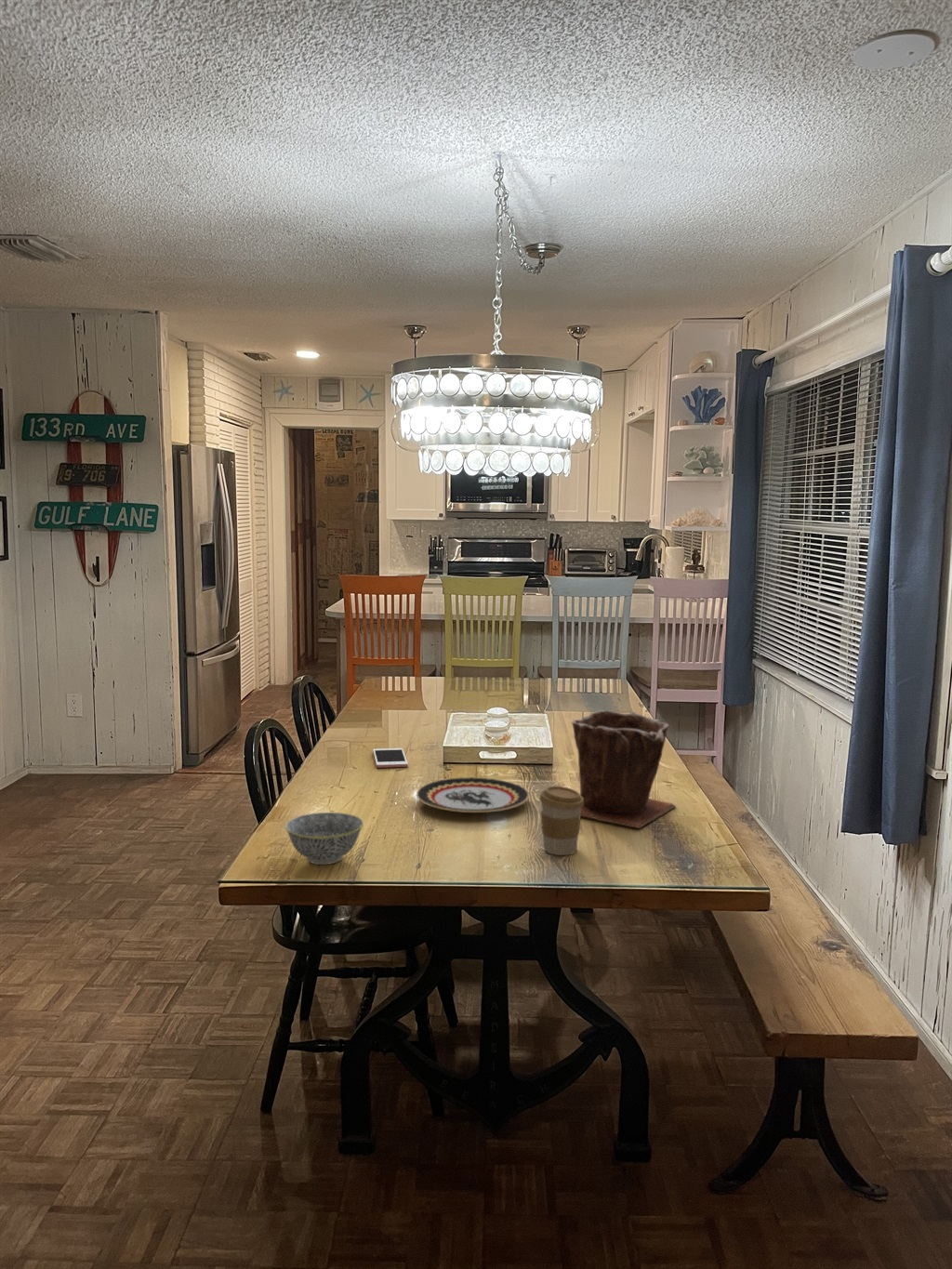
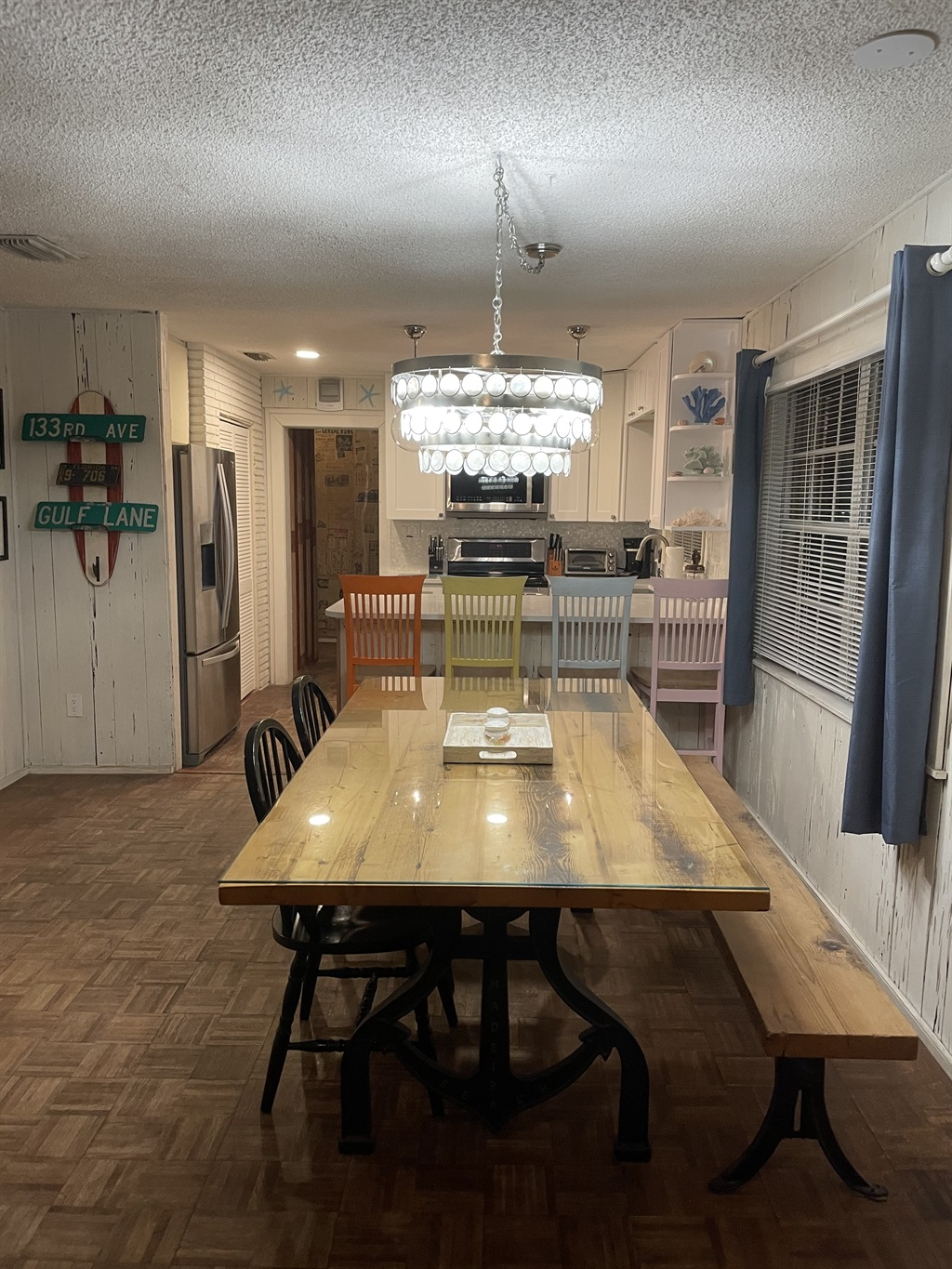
- cell phone (390, 757)
- bowl (324, 840)
- plate (472, 798)
- plant pot (619, 763)
- coffee cup (561, 819)
